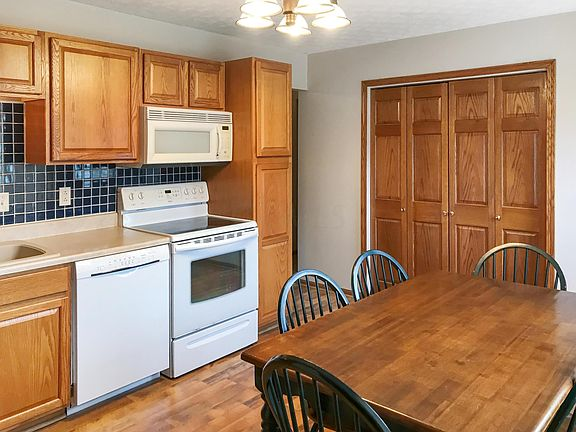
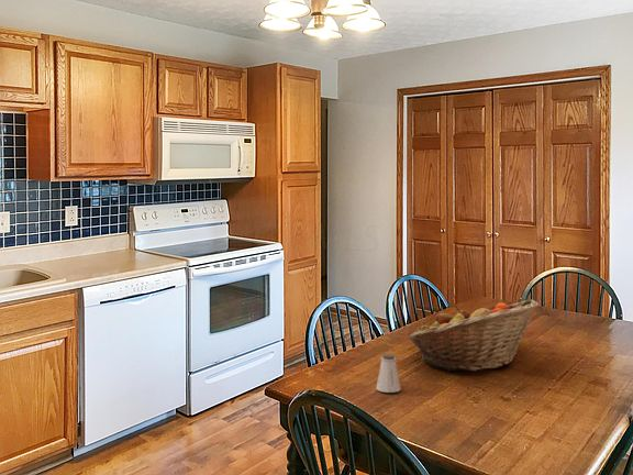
+ saltshaker (388, 372)
+ fruit basket (474, 330)
